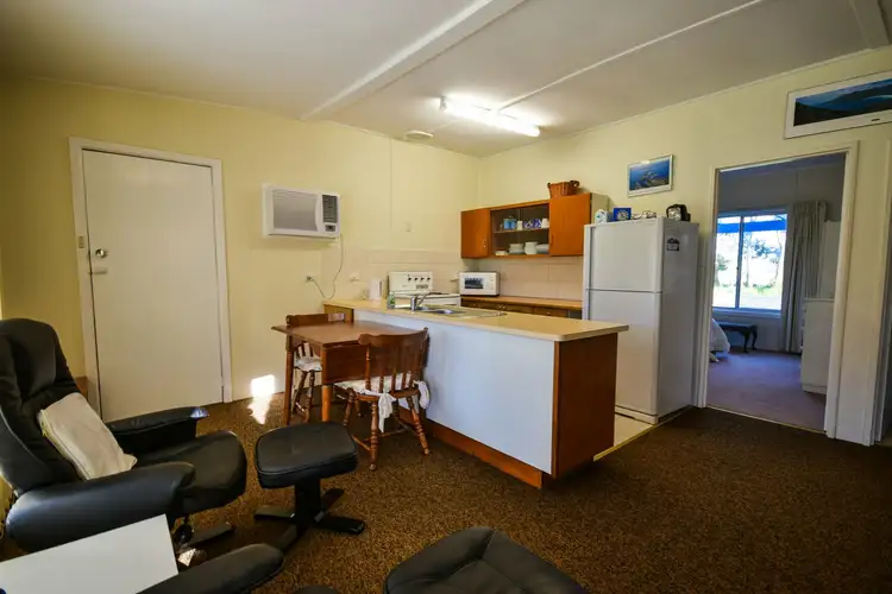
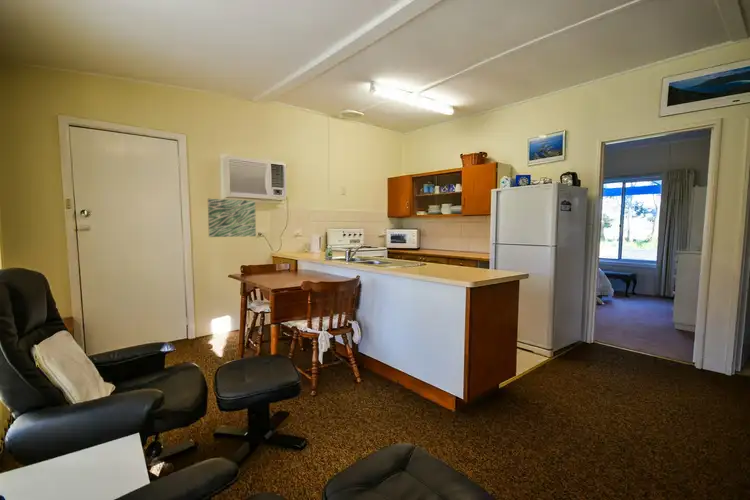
+ wall art (232, 218)
